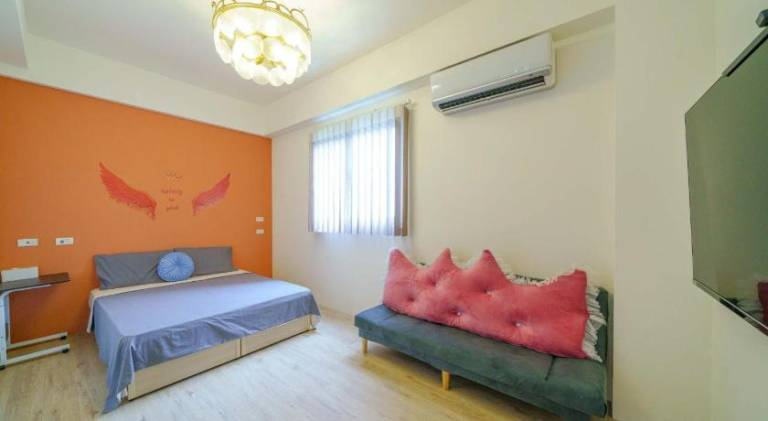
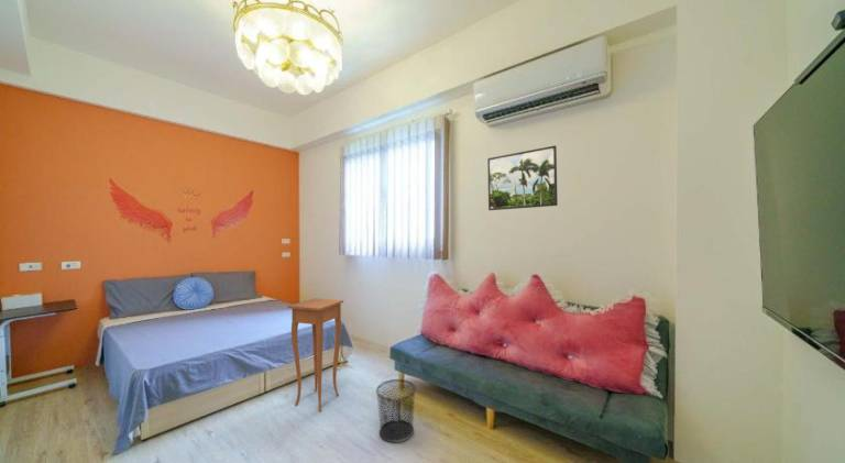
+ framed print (519, 179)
+ side table (317, 351)
+ waste bin (396, 409)
